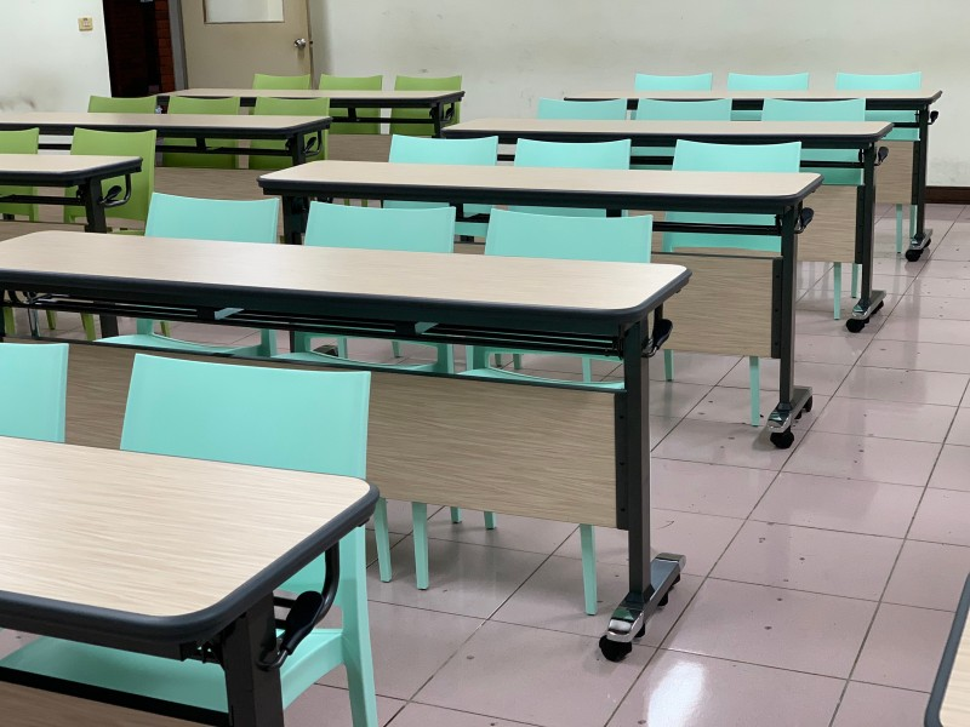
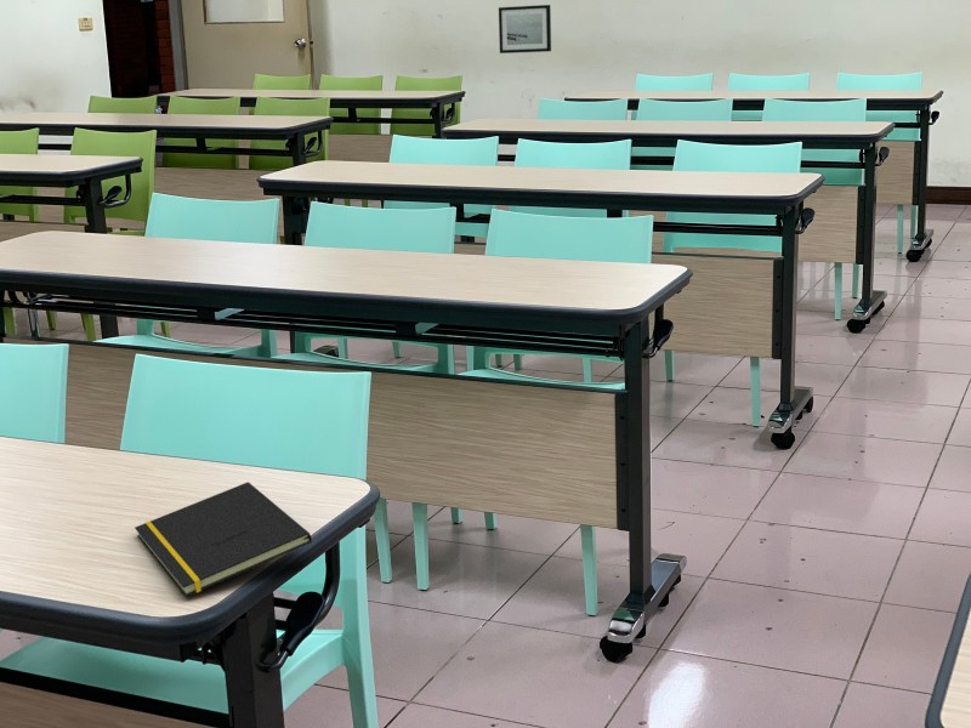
+ wall art (524, 29)
+ notepad (220, 534)
